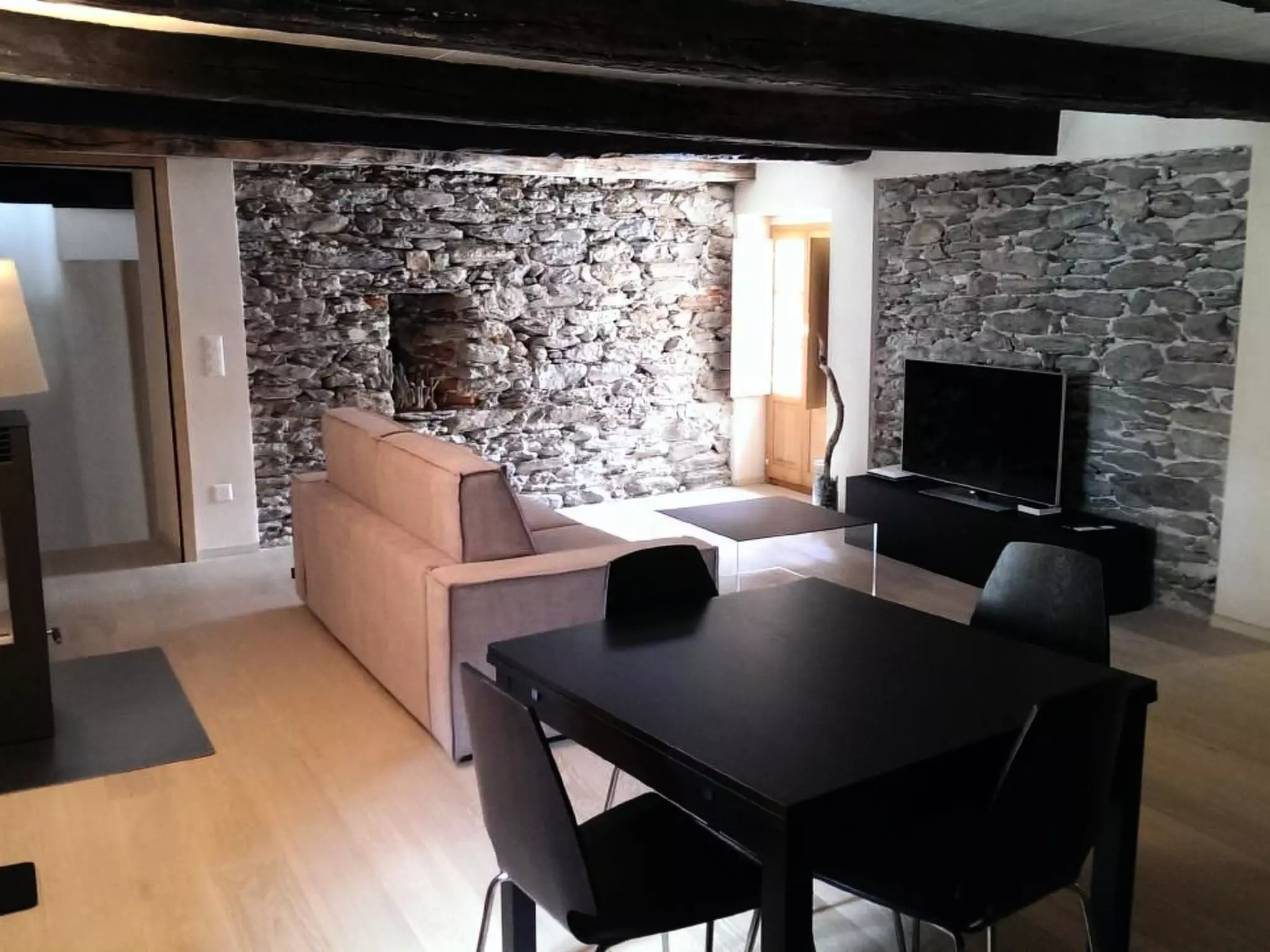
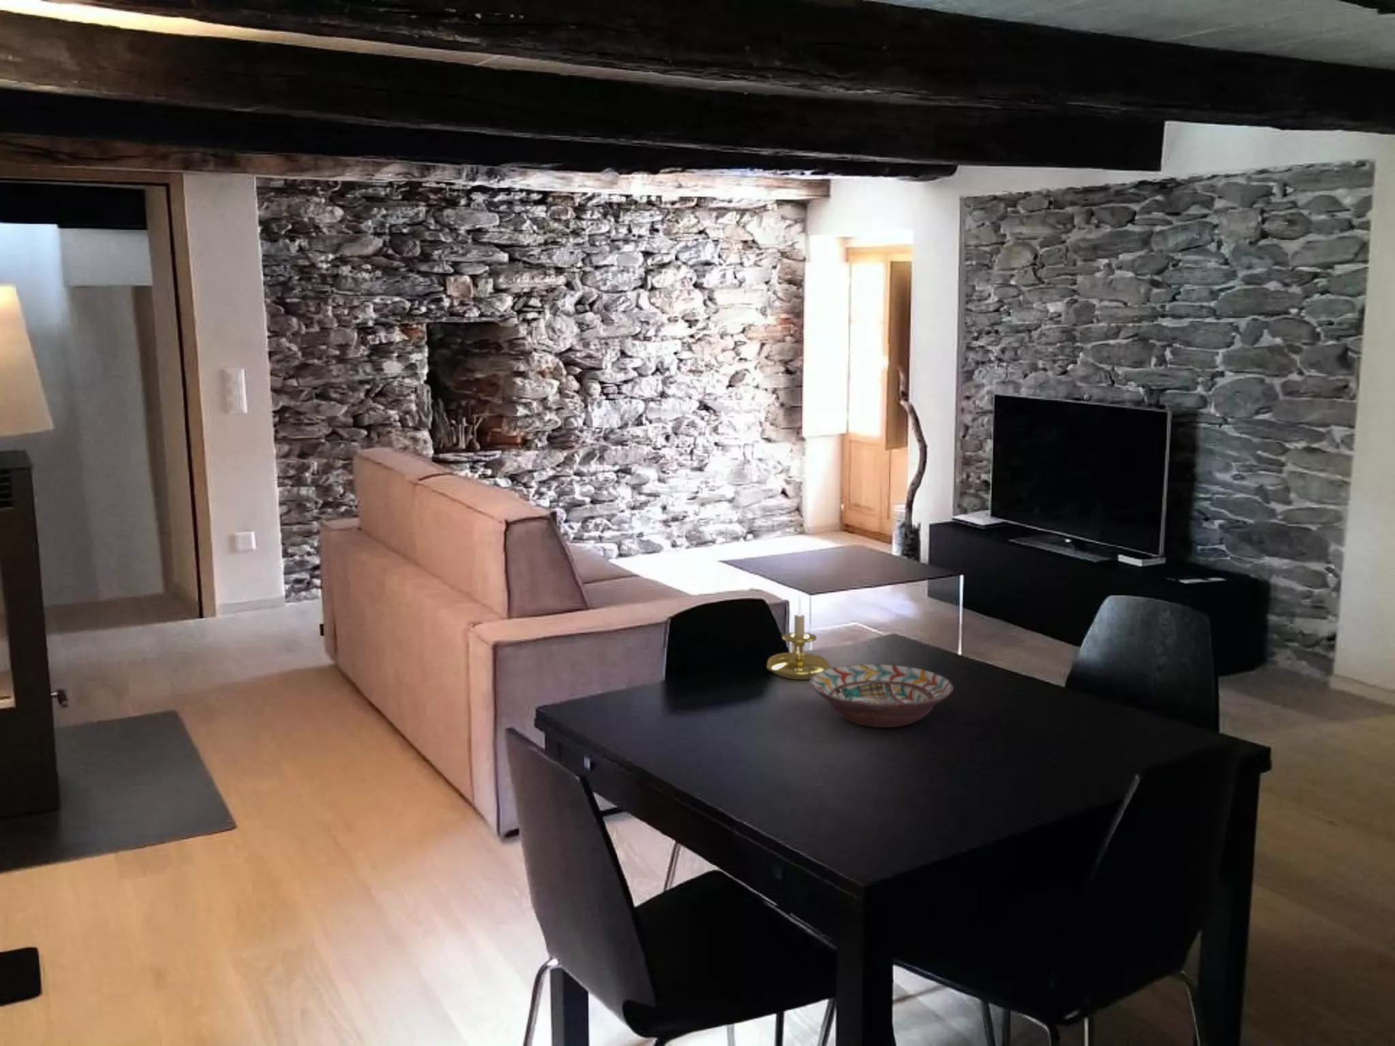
+ decorative bowl (881, 700)
+ candle holder (799, 632)
